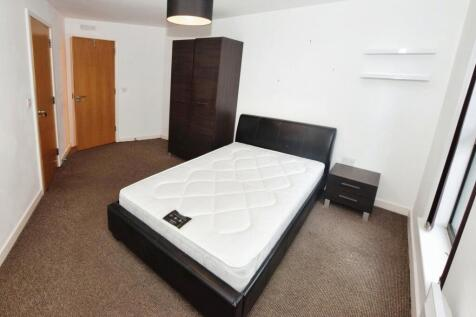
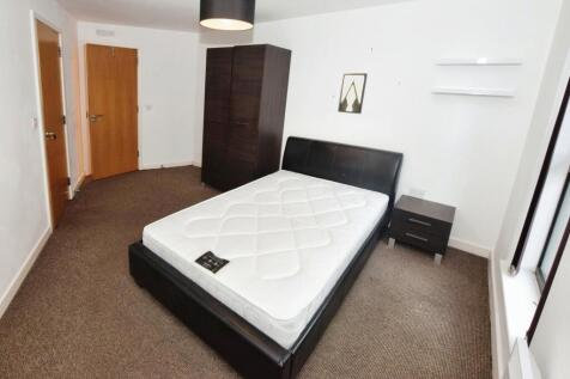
+ wall art (351, 93)
